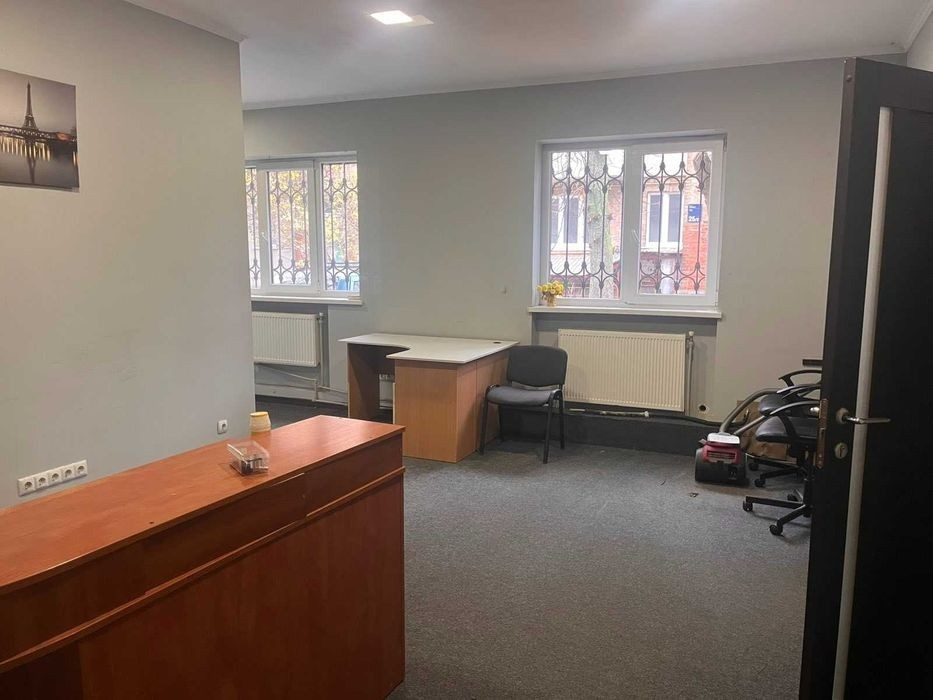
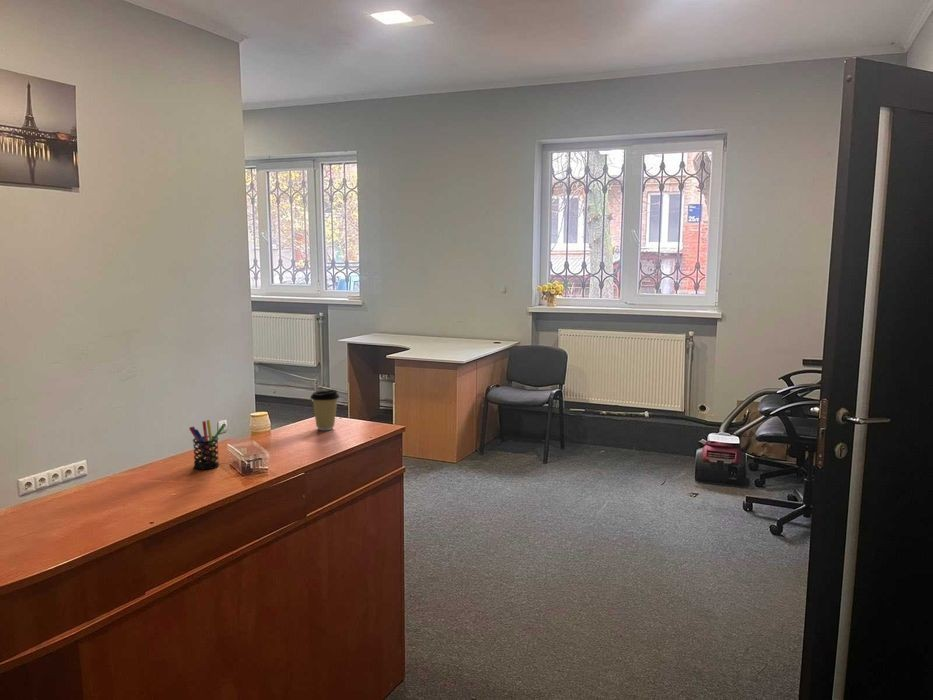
+ coffee cup (325, 409)
+ pen holder (208, 442)
